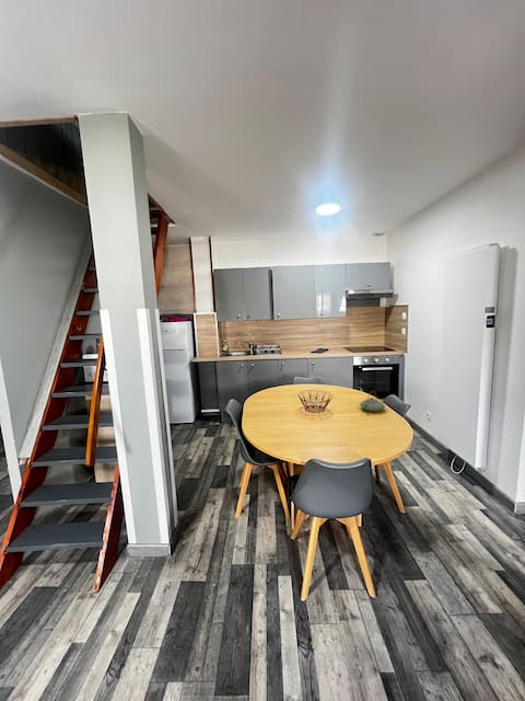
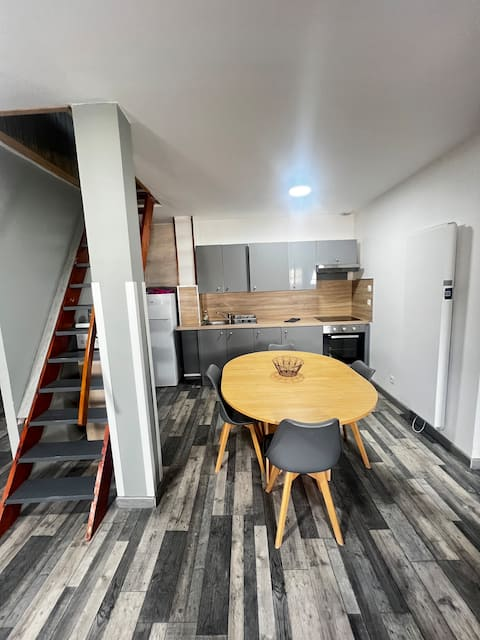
- teapot (371, 400)
